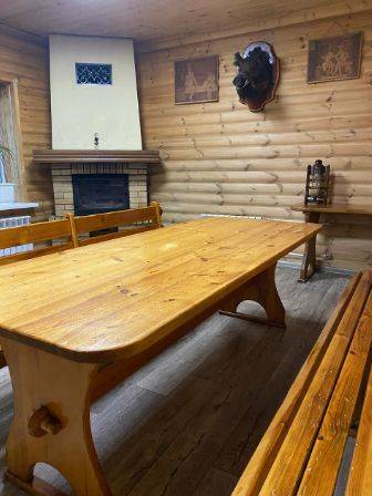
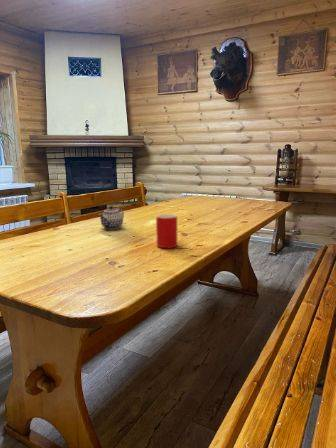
+ cup (169, 230)
+ teapot (111, 216)
